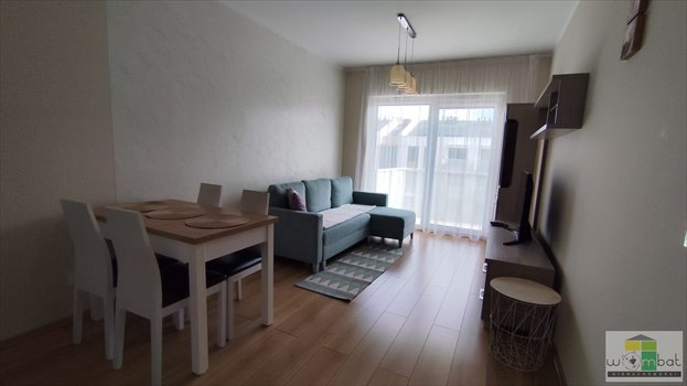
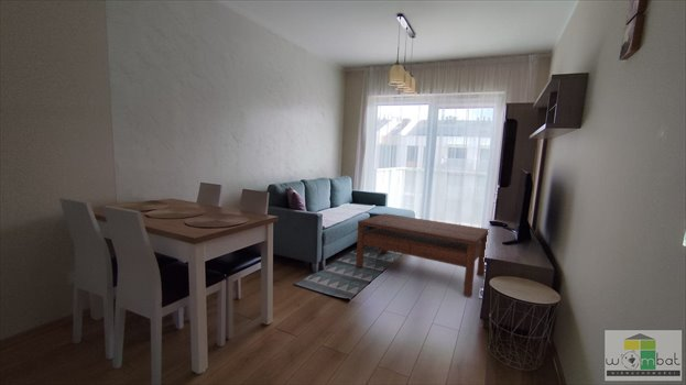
+ coffee table (421, 248)
